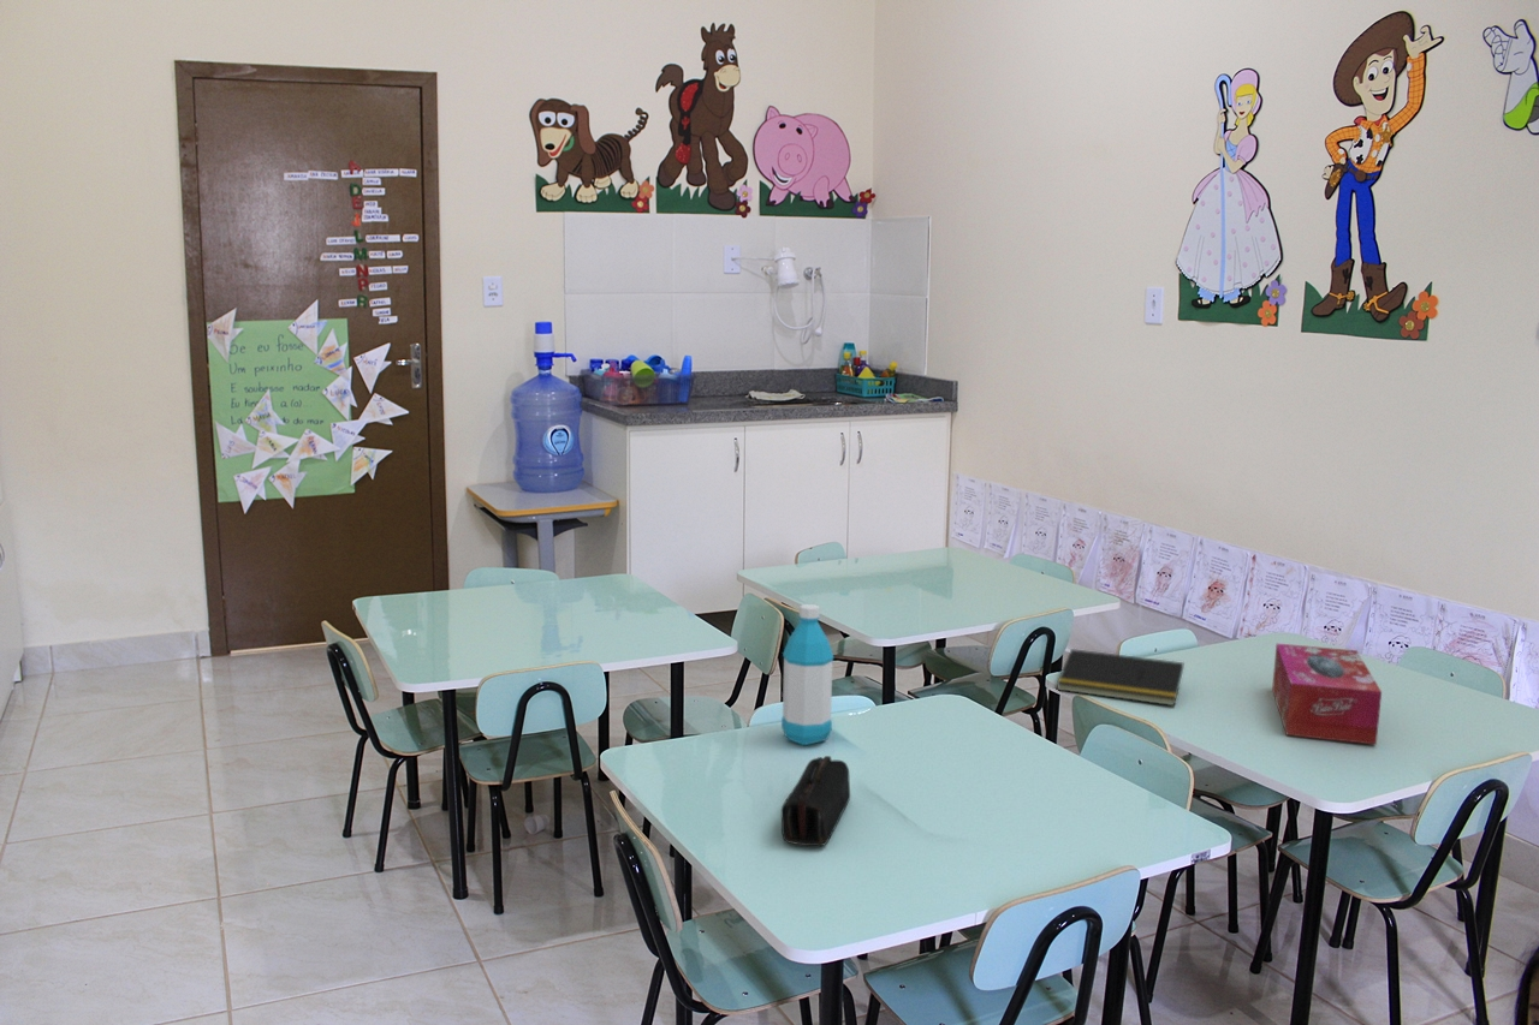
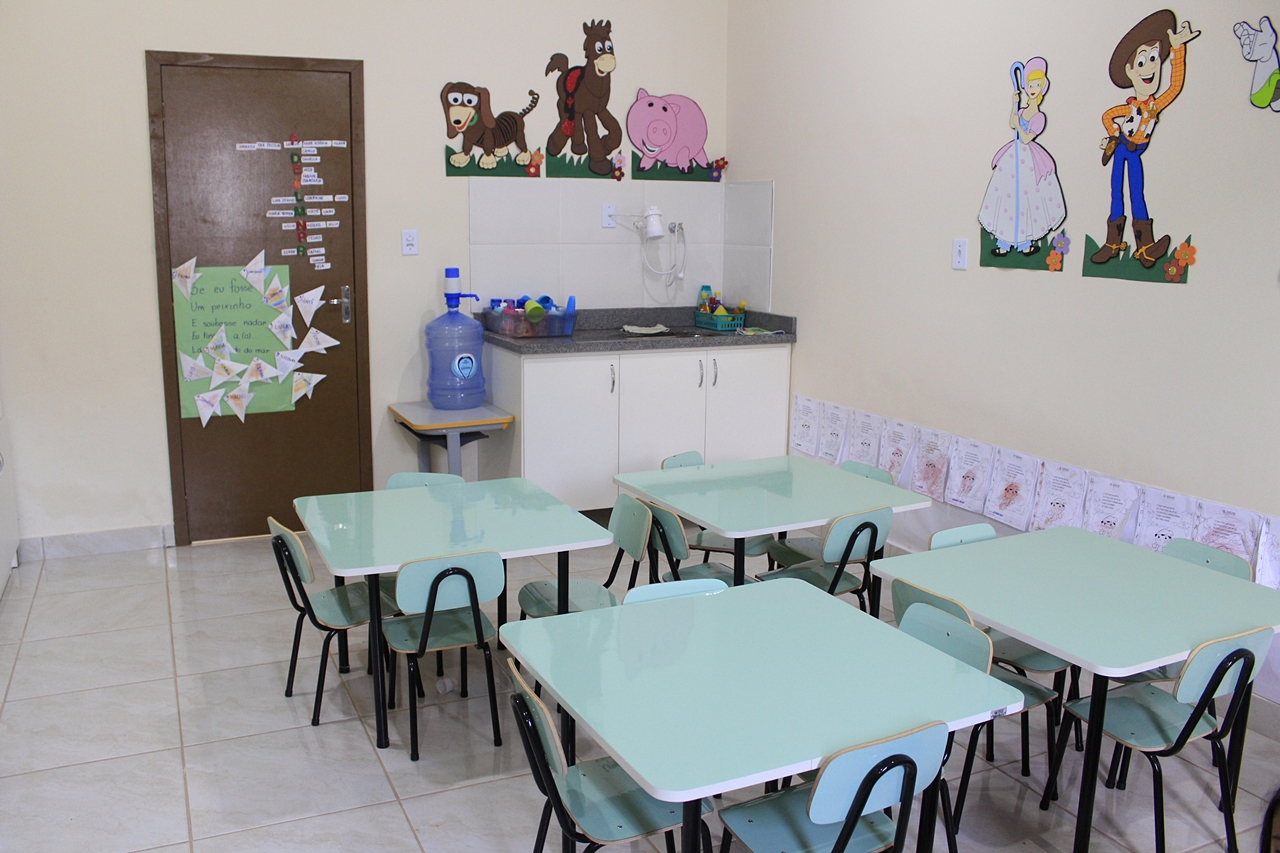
- tissue box (1323, 690)
- notepad (1121, 675)
- water bottle (807, 673)
- pencil case (816, 787)
